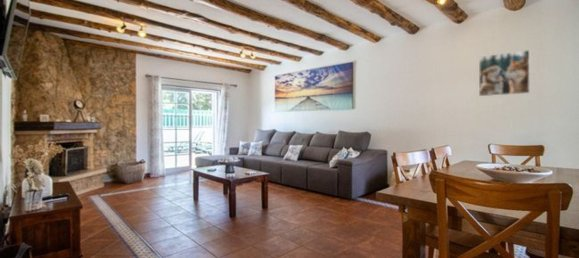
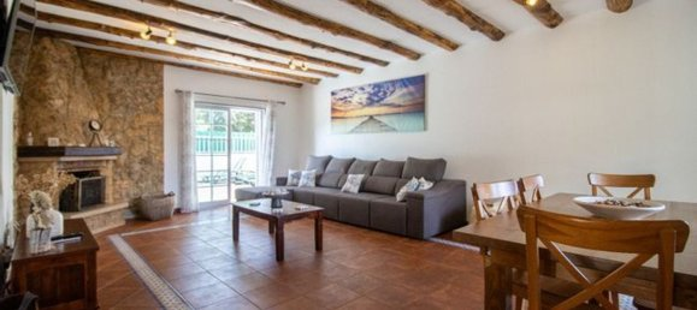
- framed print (503, 74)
